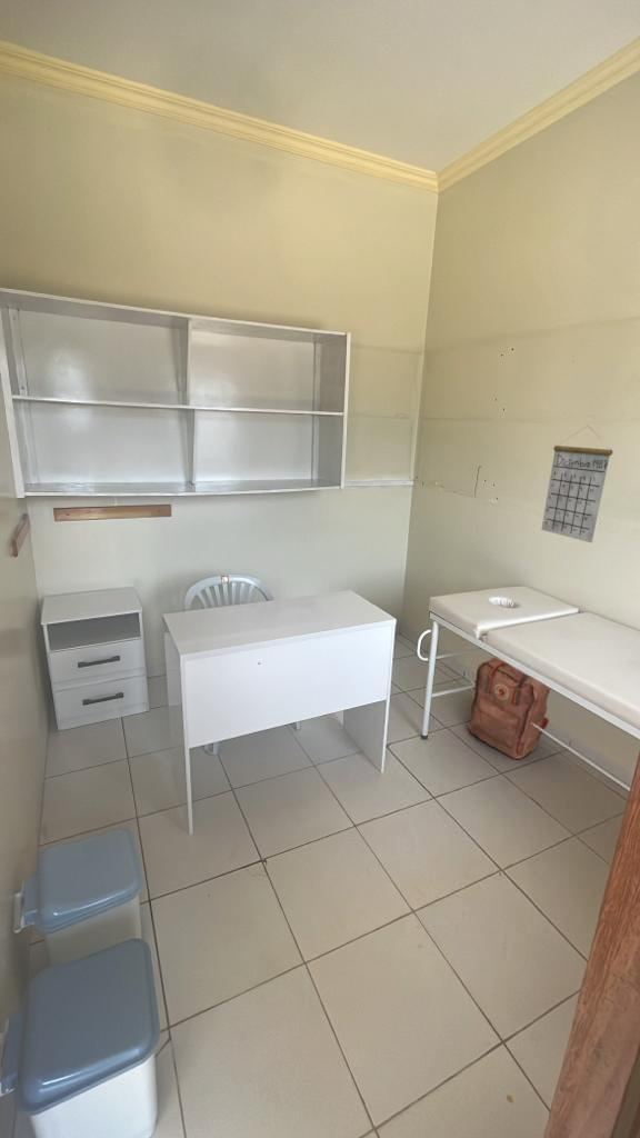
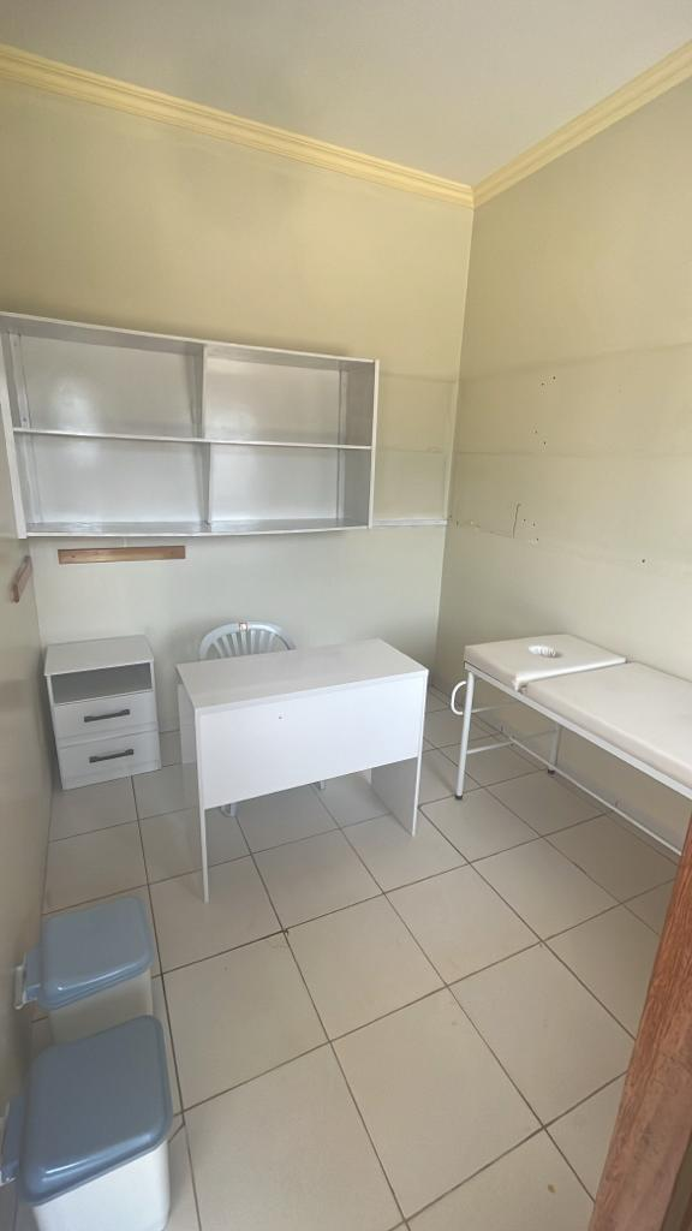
- calendar (576, 482)
- backpack (508, 699)
